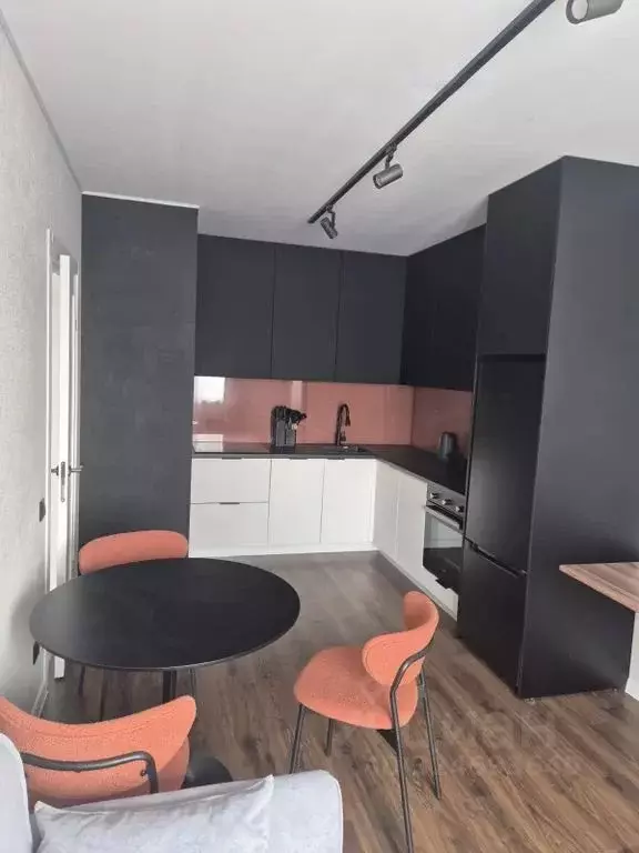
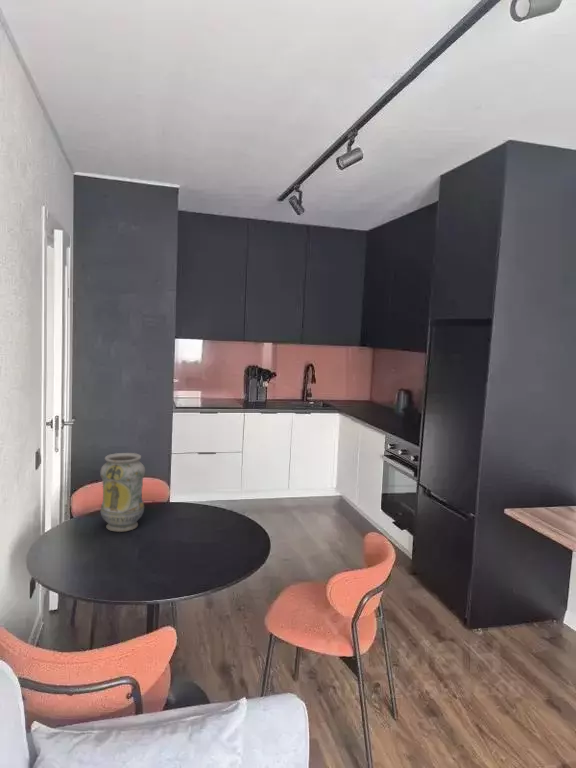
+ vase (122, 491)
